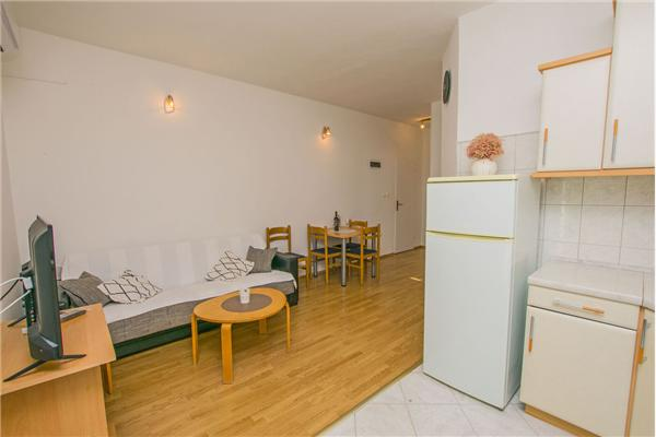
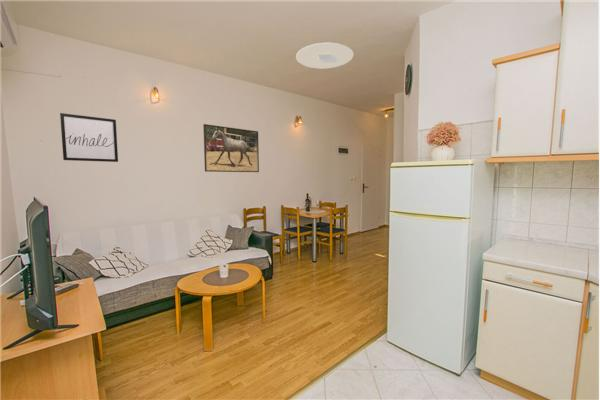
+ wall art (90, 139)
+ ceiling light (324, 54)
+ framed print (233, 150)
